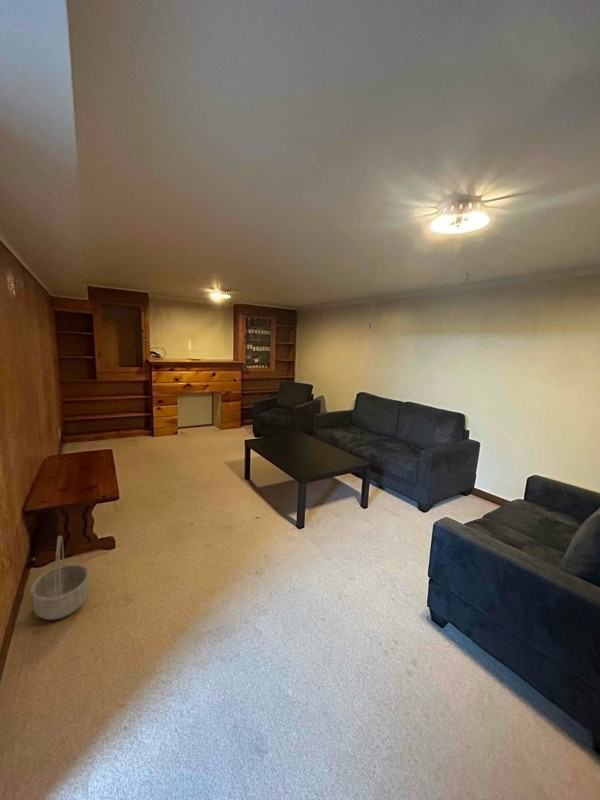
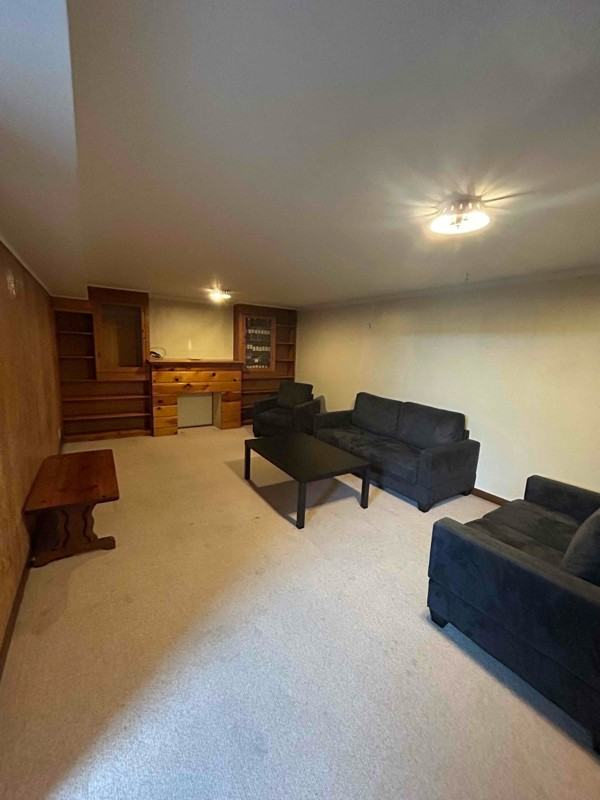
- basket (60, 572)
